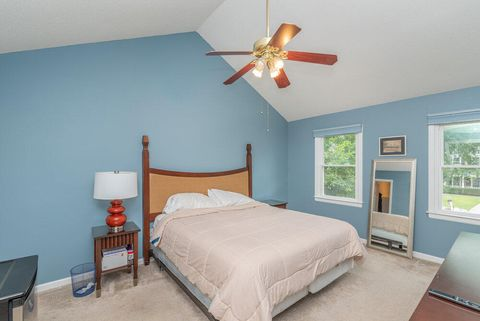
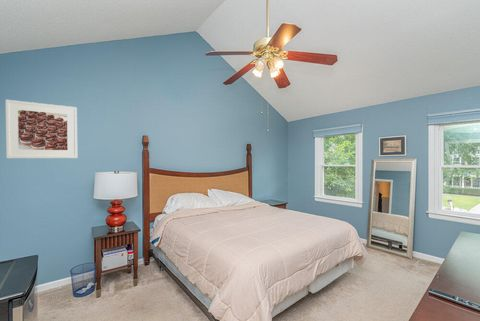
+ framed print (44, 131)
